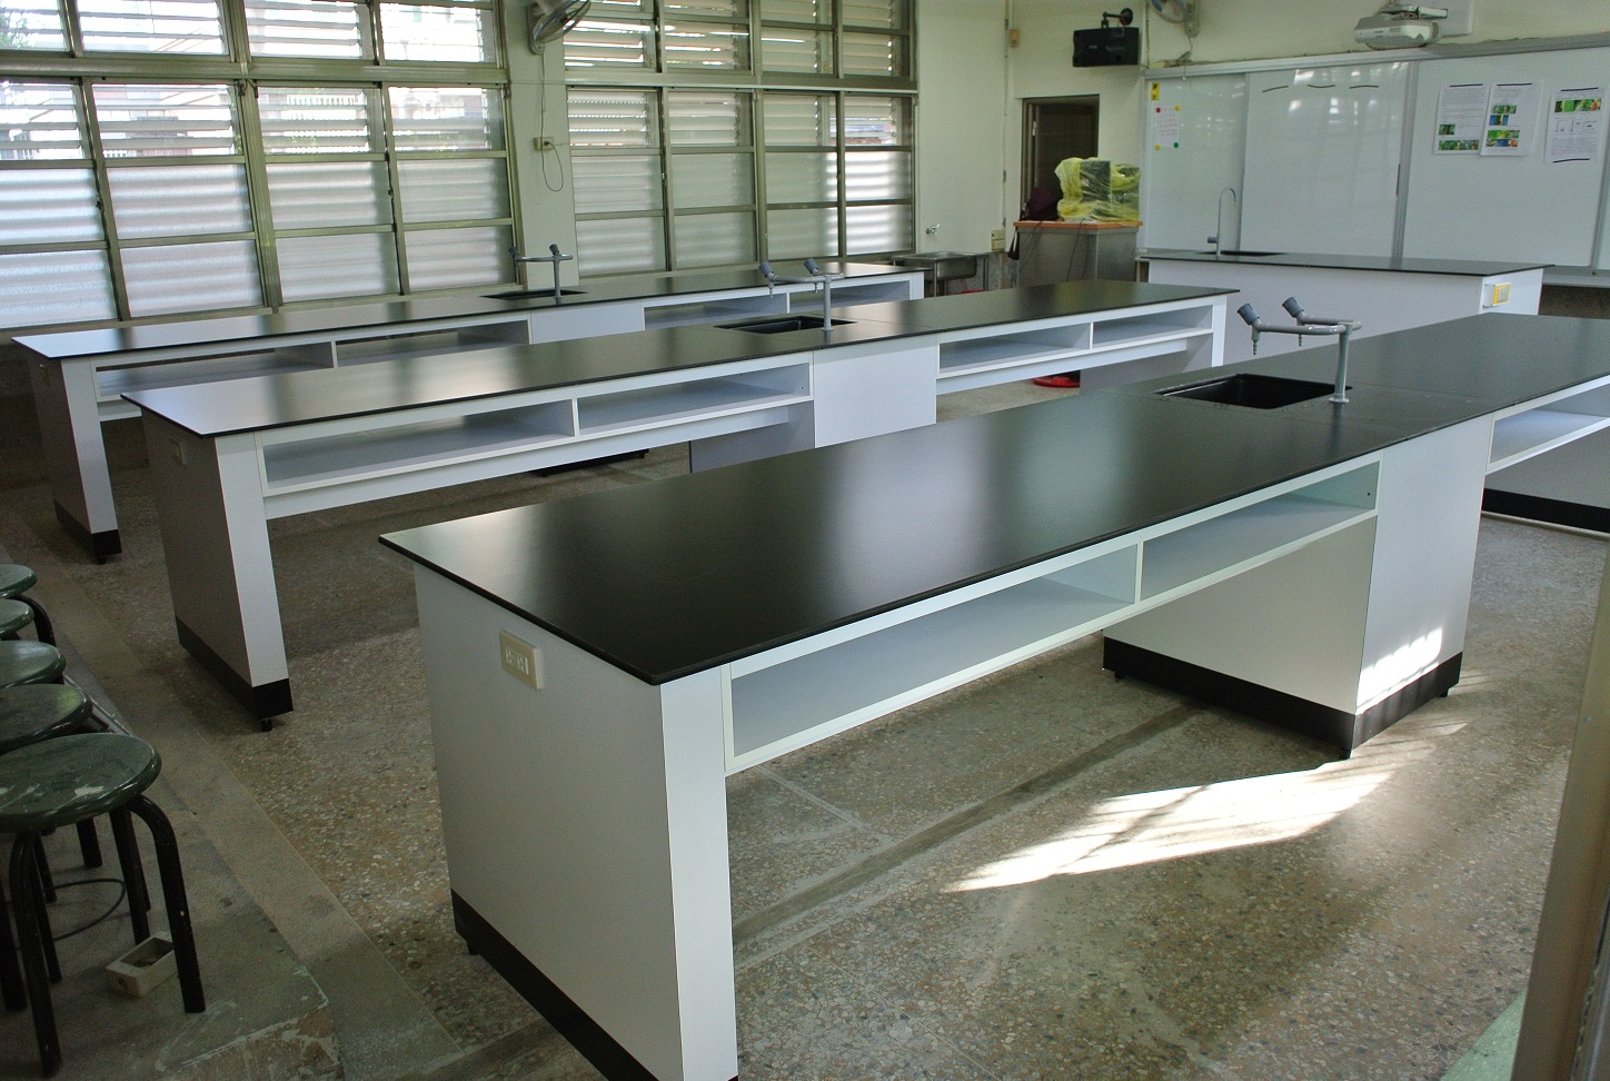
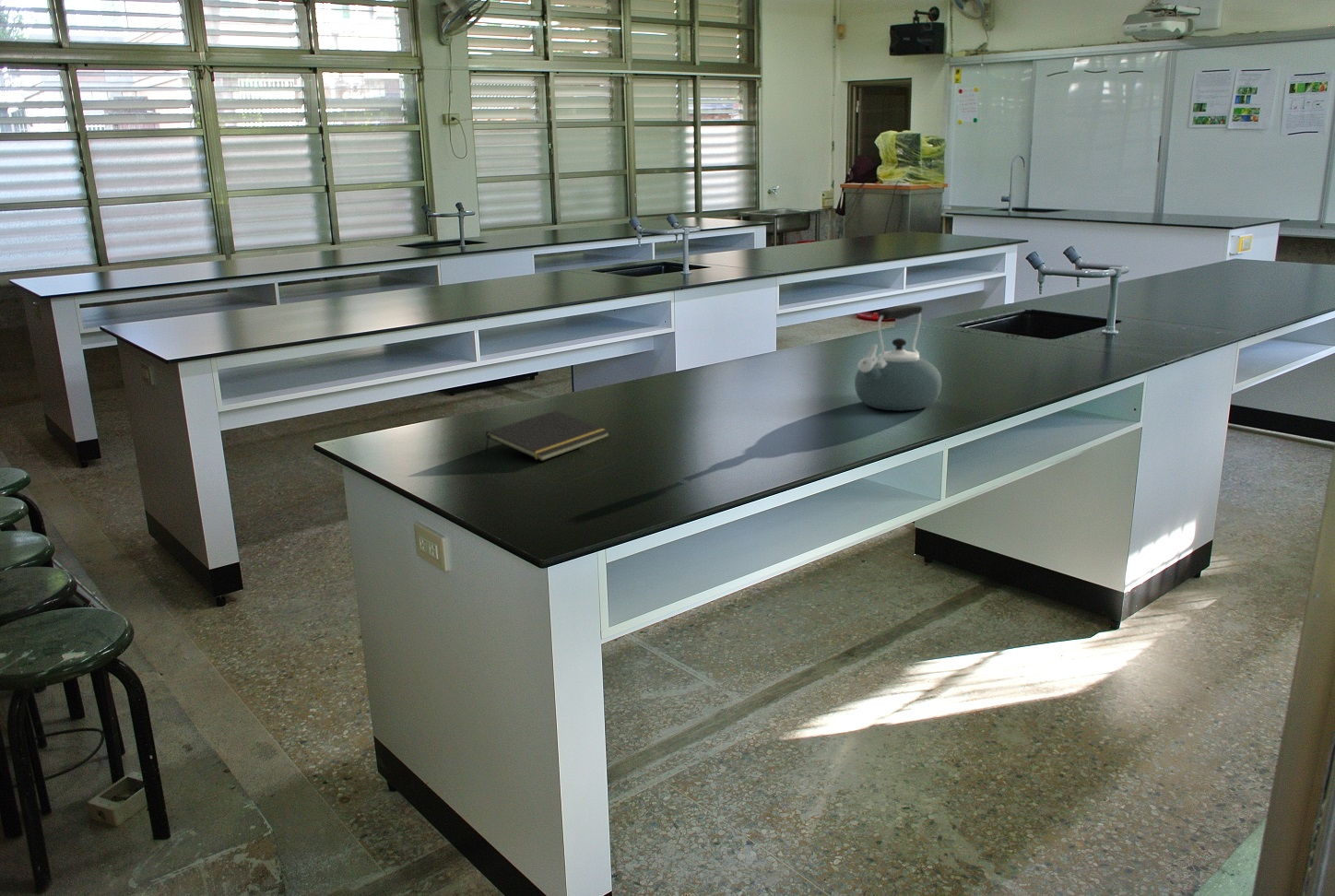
+ kettle (893, 357)
+ notepad (549, 434)
